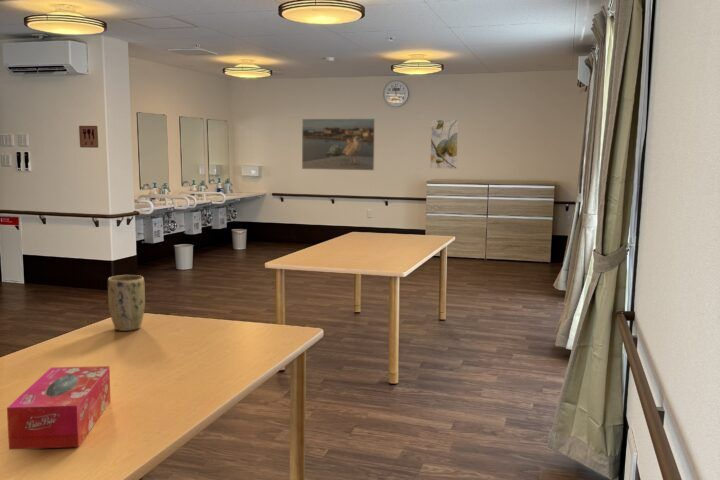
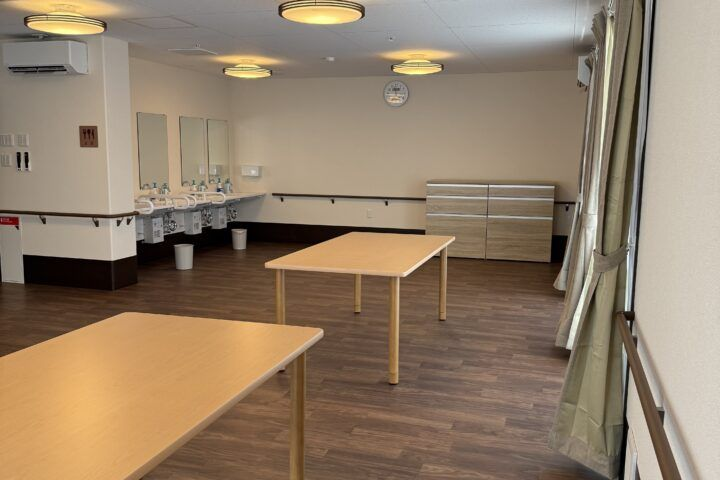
- plant pot (126, 302)
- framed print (337, 144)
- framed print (444, 144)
- tissue box (63, 404)
